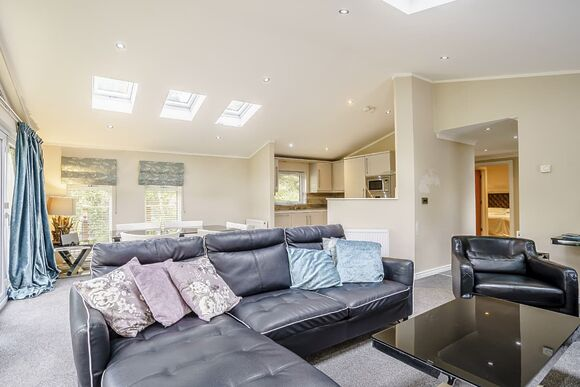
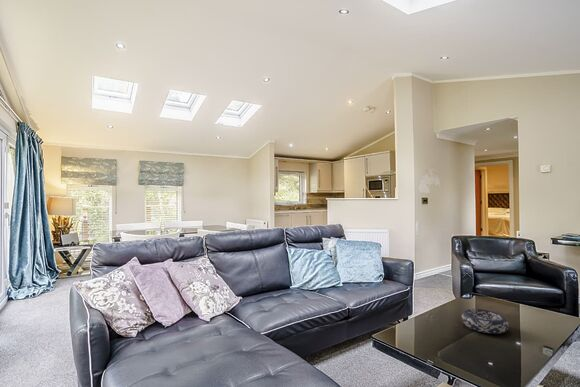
+ decorative bowl (484, 320)
